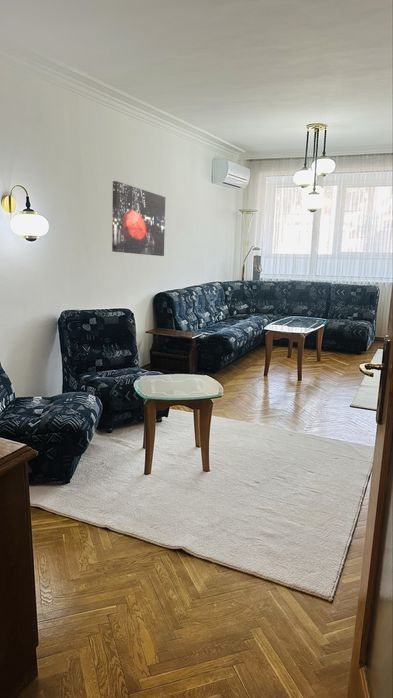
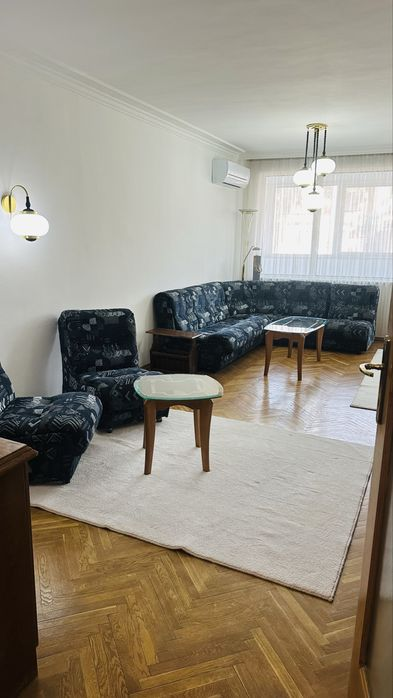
- wall art (140, 222)
